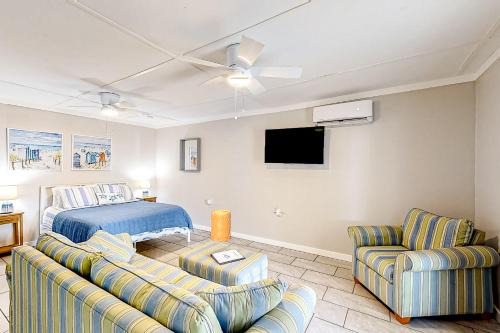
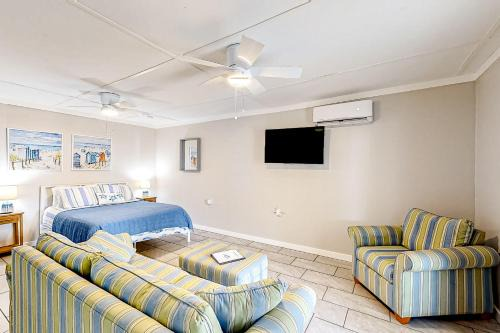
- basket (221, 224)
